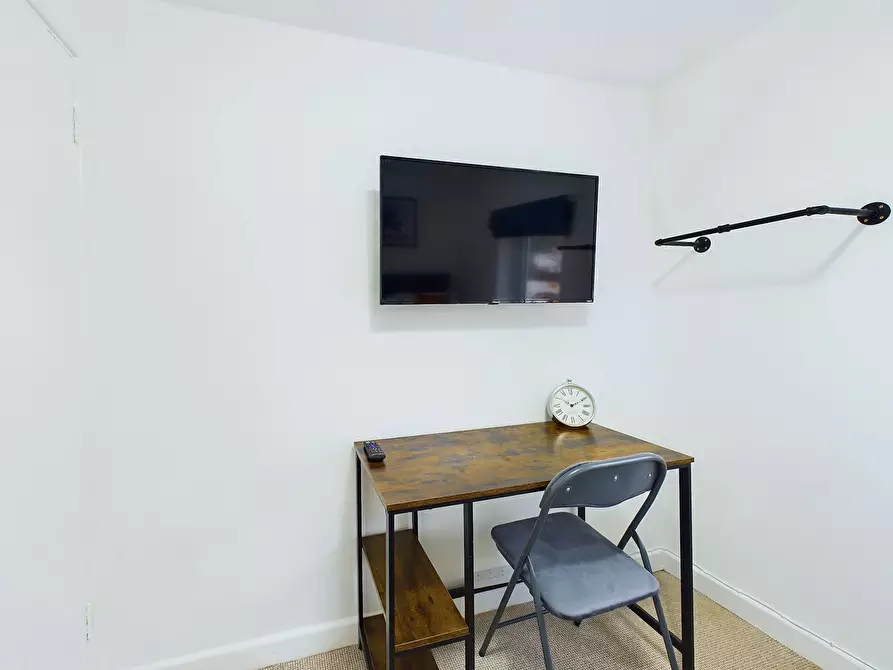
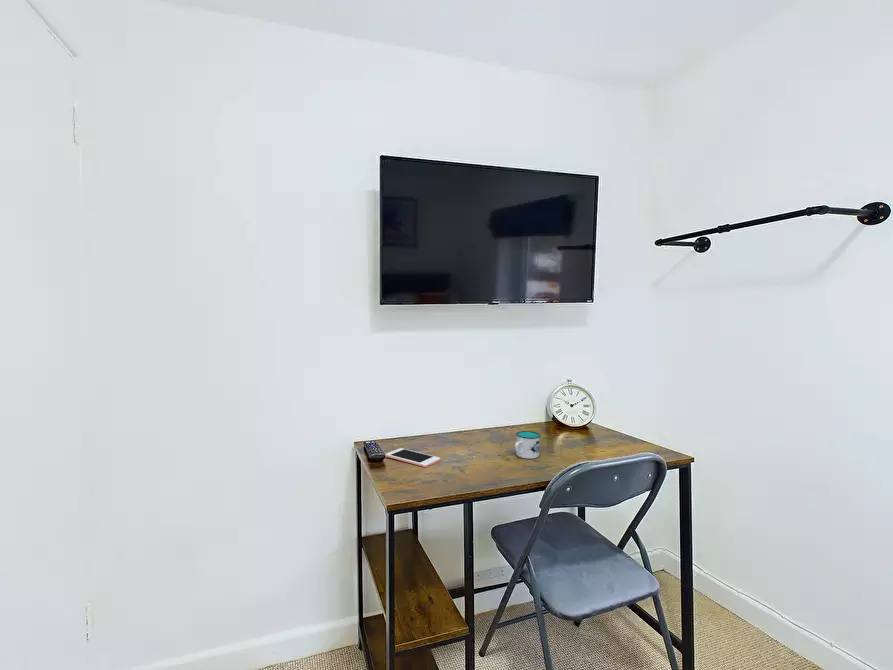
+ mug (525, 445)
+ cell phone (412, 457)
